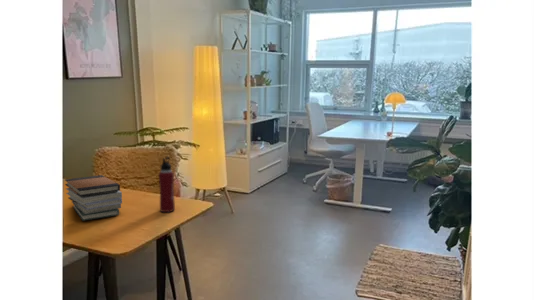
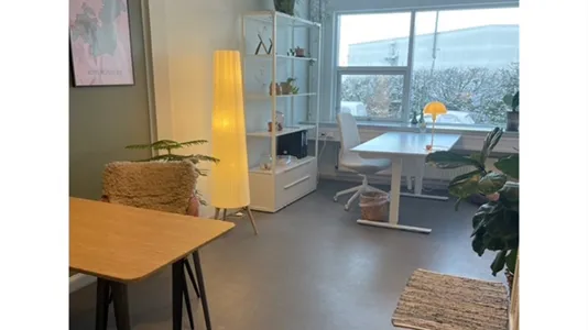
- book stack (93, 196)
- water bottle (166, 184)
